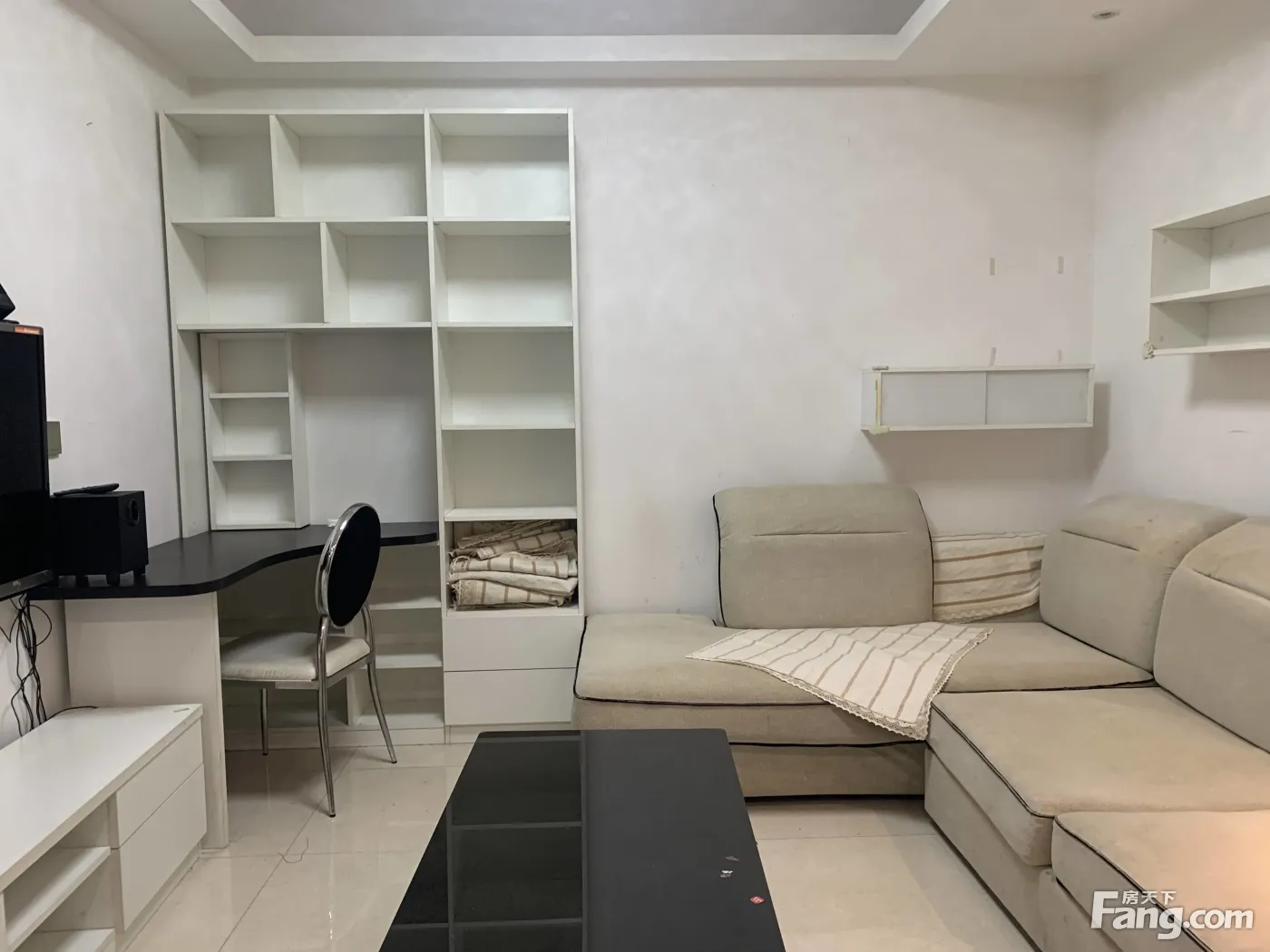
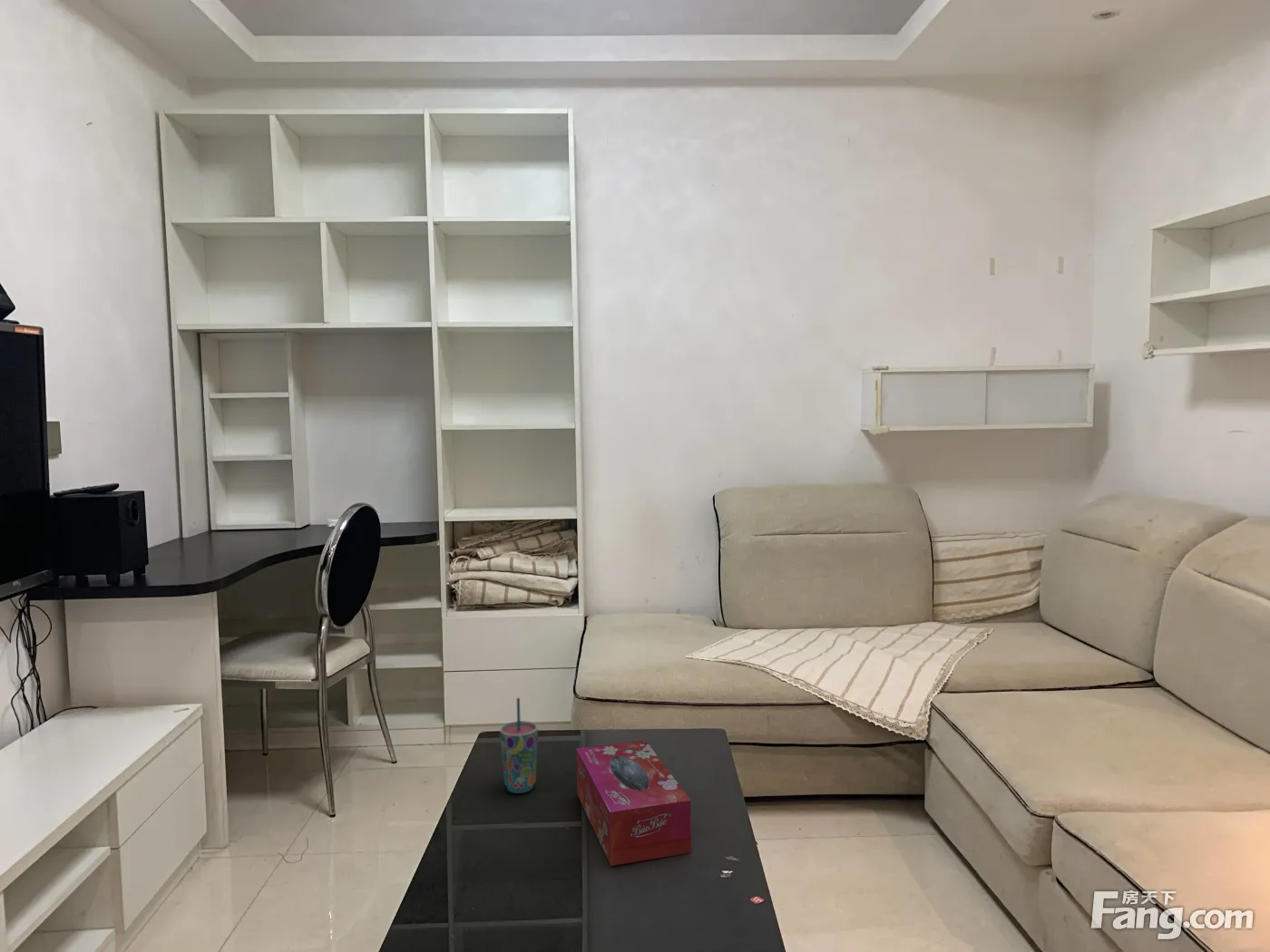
+ cup (519, 743)
+ tissue box (630, 797)
